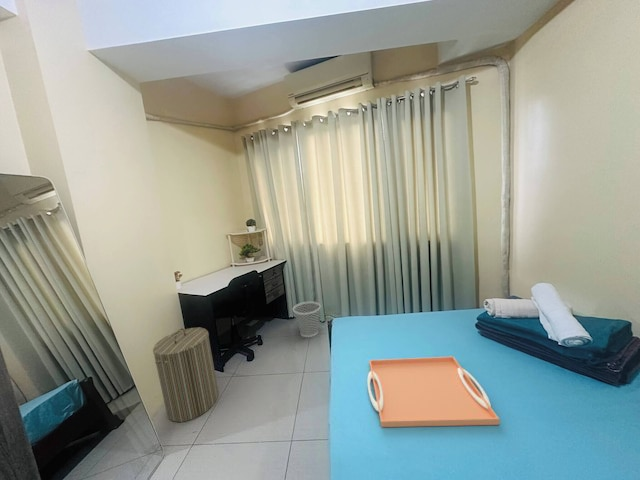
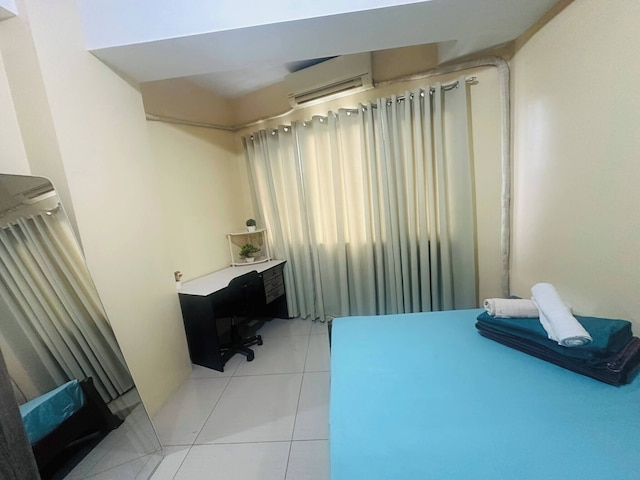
- laundry hamper (187, 366)
- wastebasket (308, 319)
- serving tray (422, 386)
